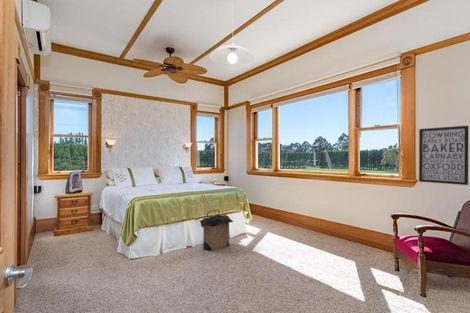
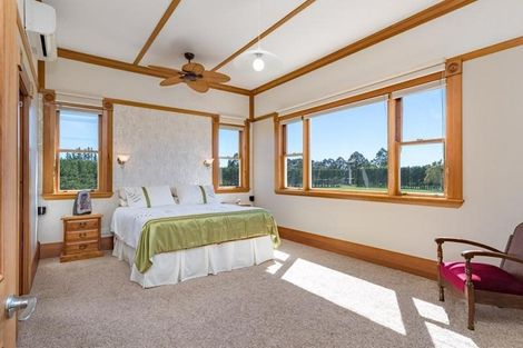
- wall art (442, 155)
- laundry hamper (216, 227)
